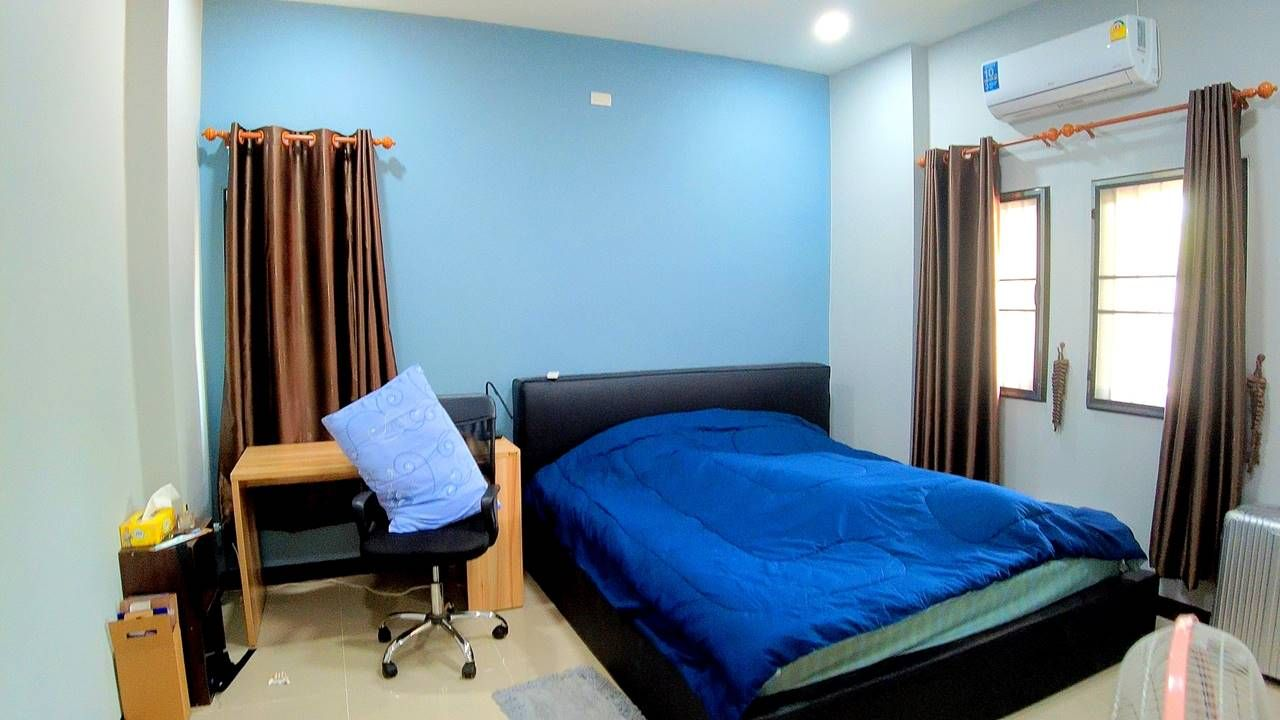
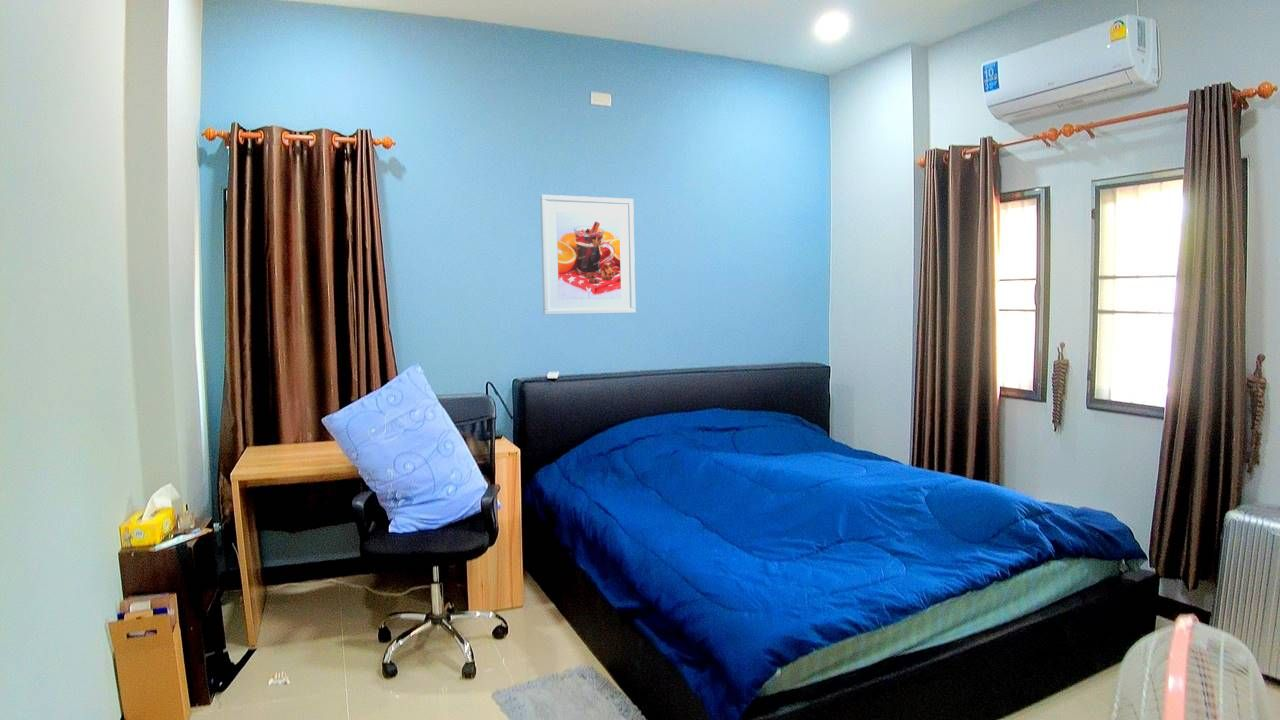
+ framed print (589, 255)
